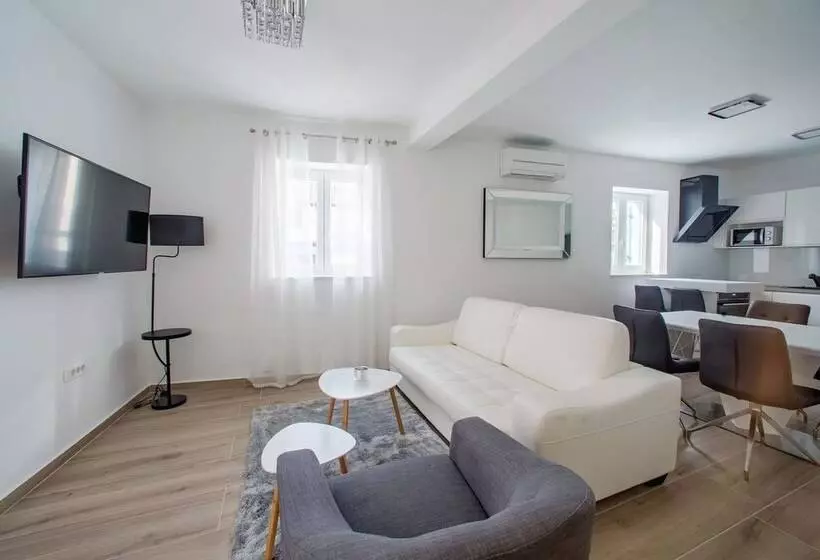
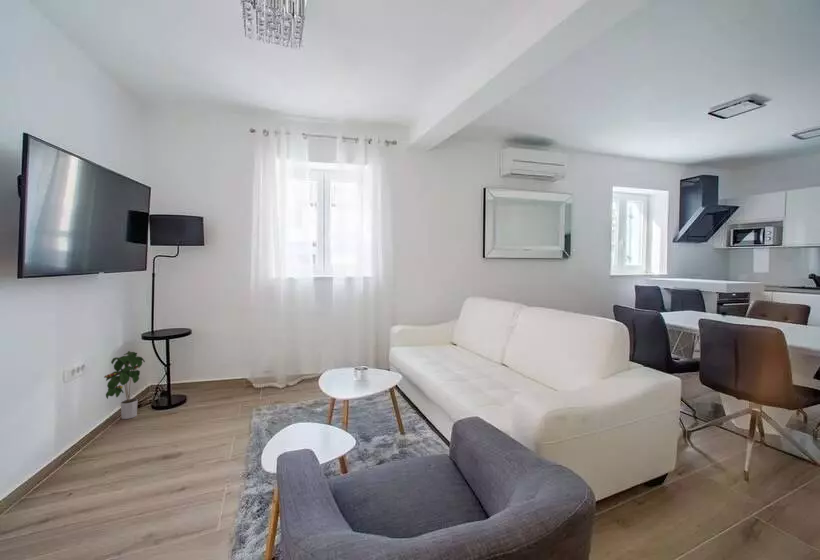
+ potted plant (126, 385)
